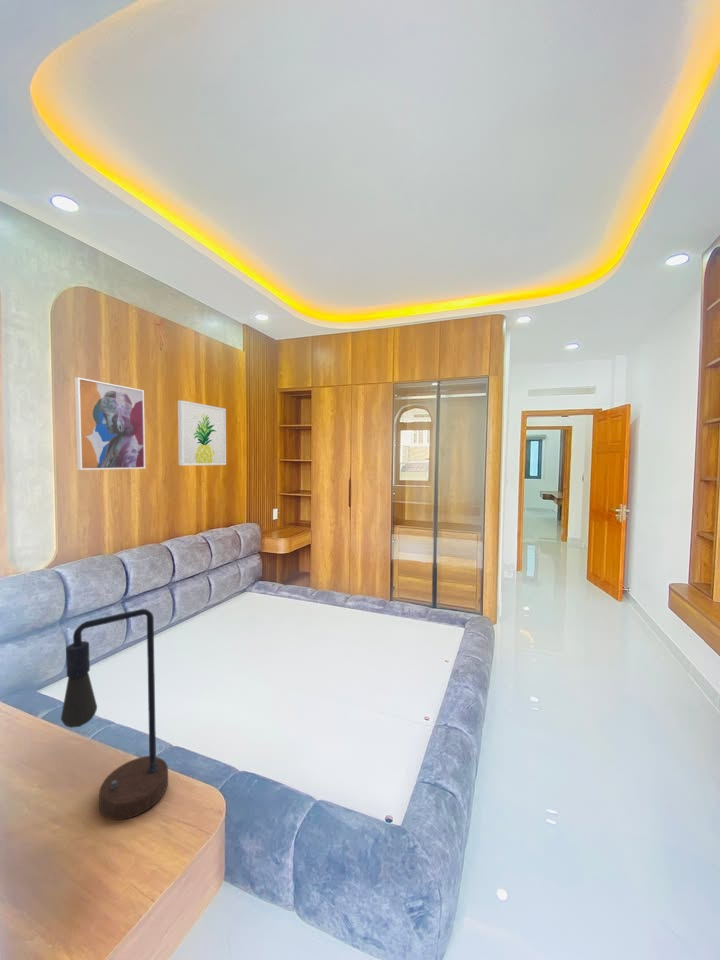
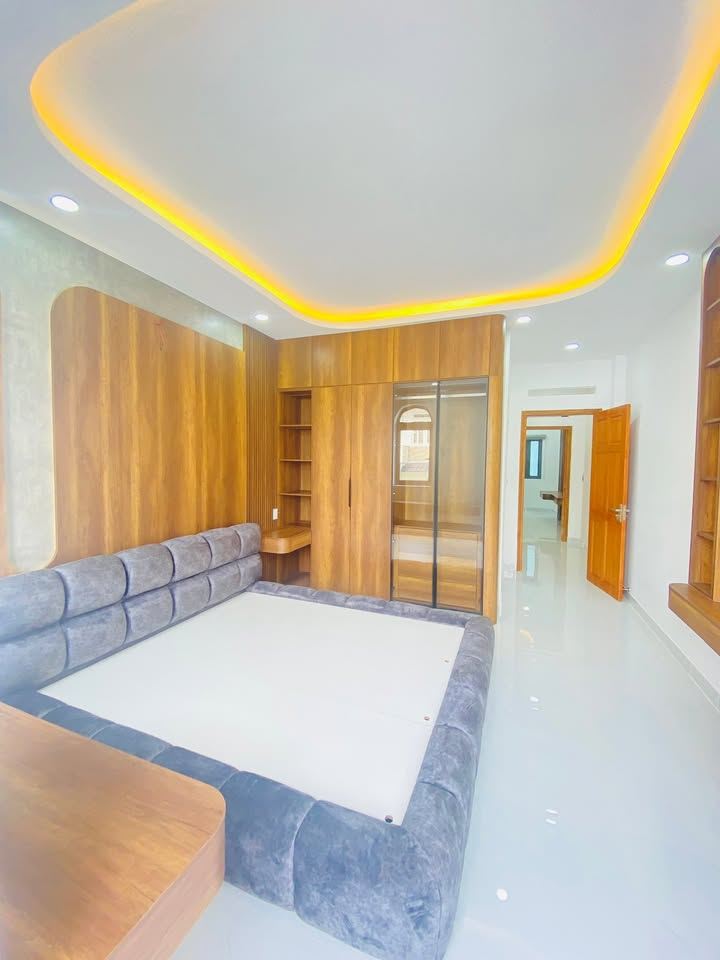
- wall art (203, 435)
- table lamp (96, 708)
- wall art (113, 427)
